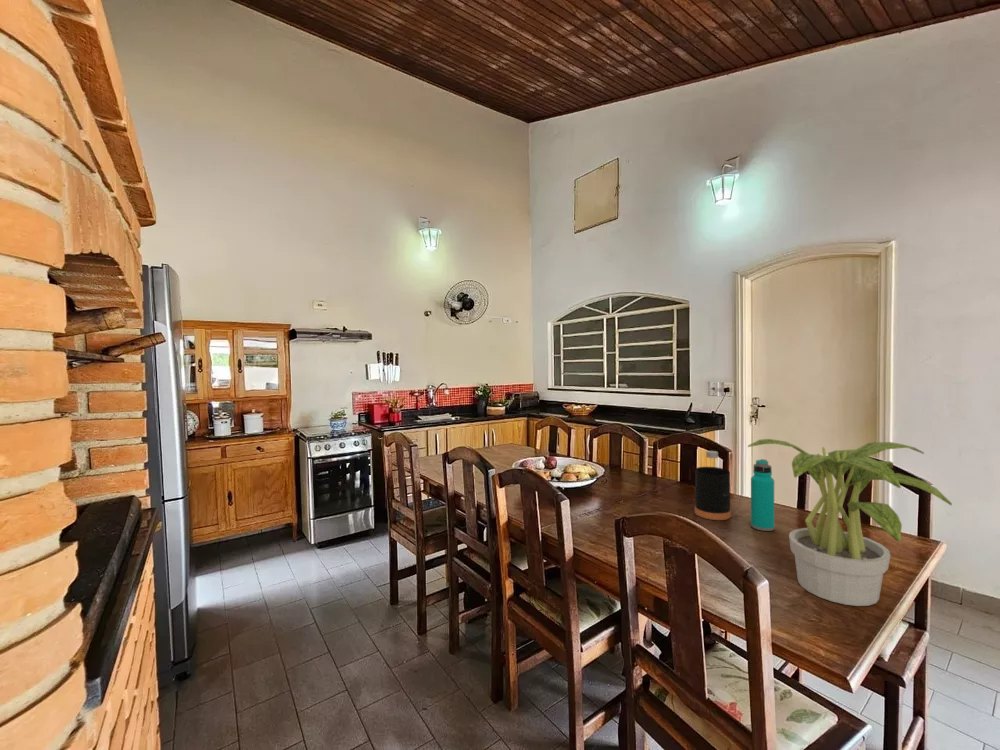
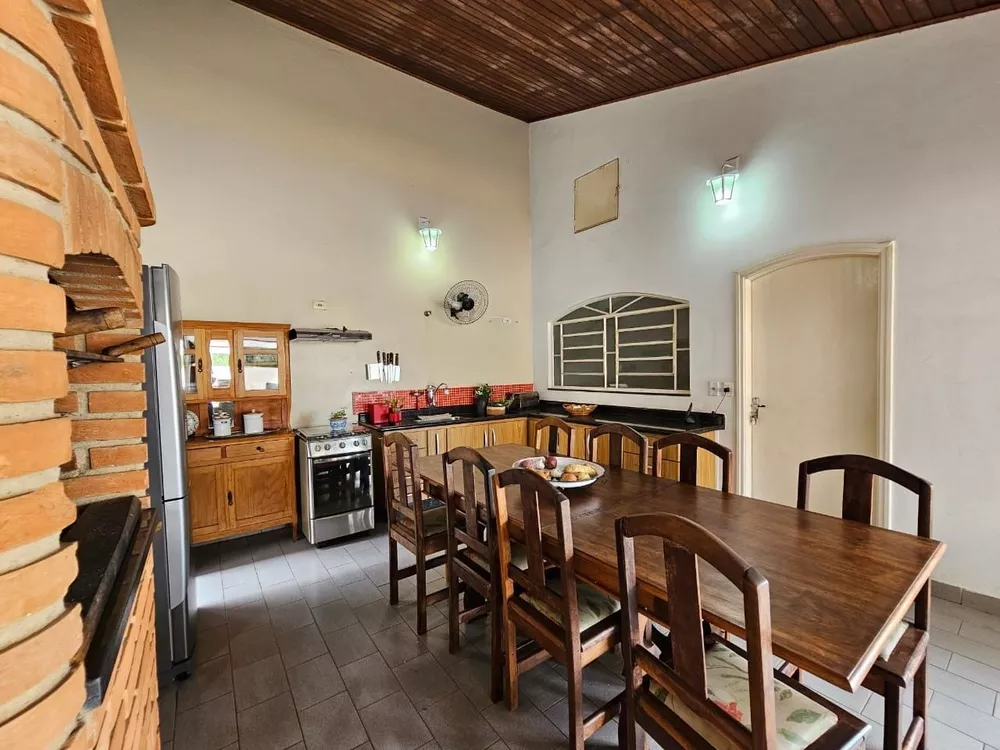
- bottle (712, 483)
- potted plant (837, 515)
- water bottle (762, 493)
